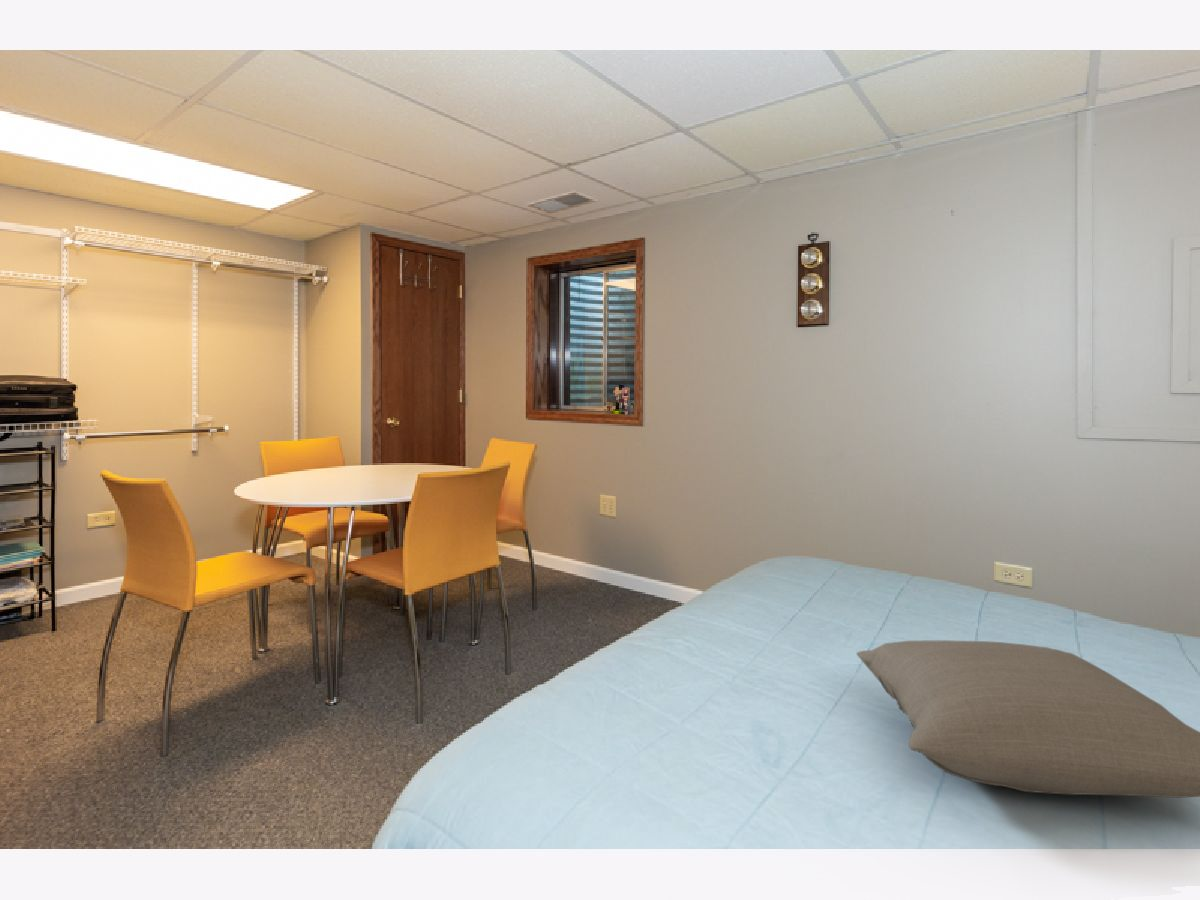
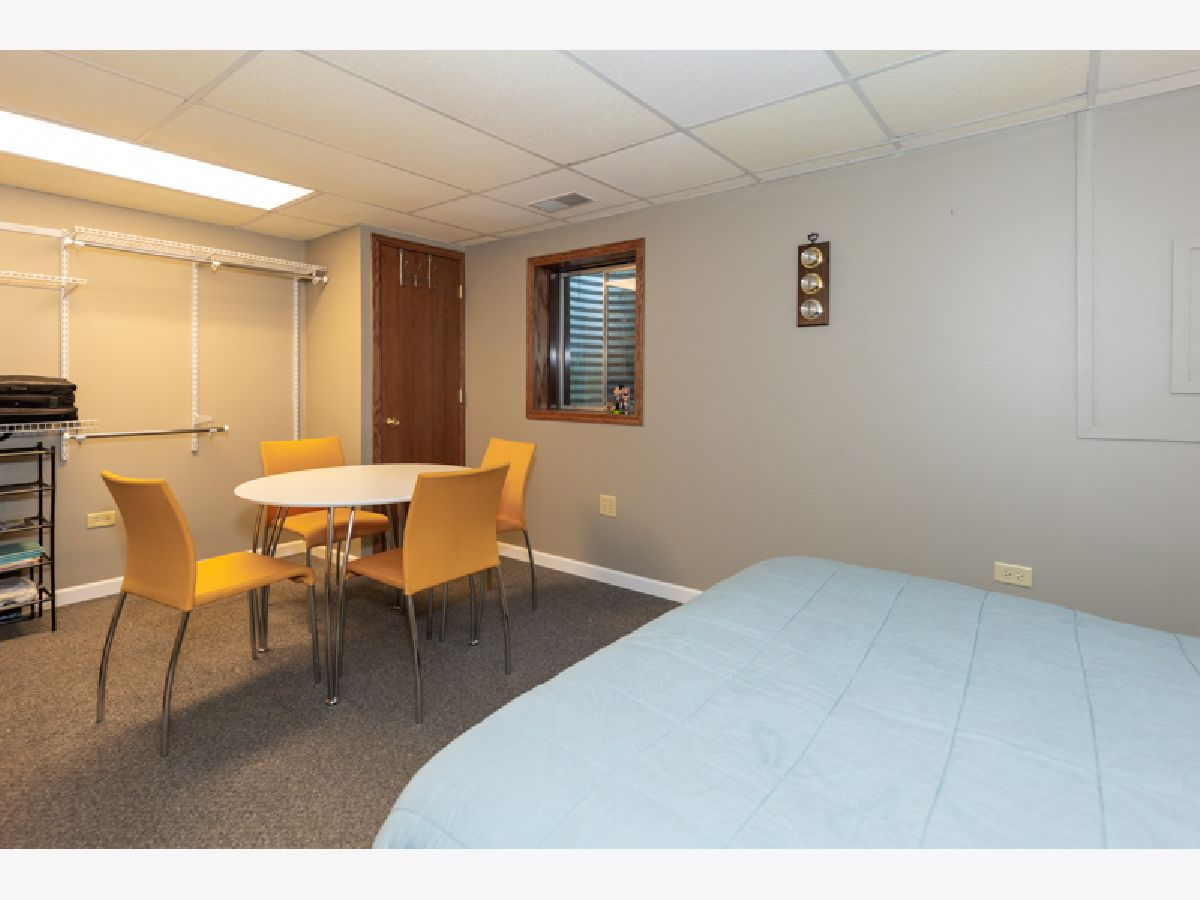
- pillow (1013, 705)
